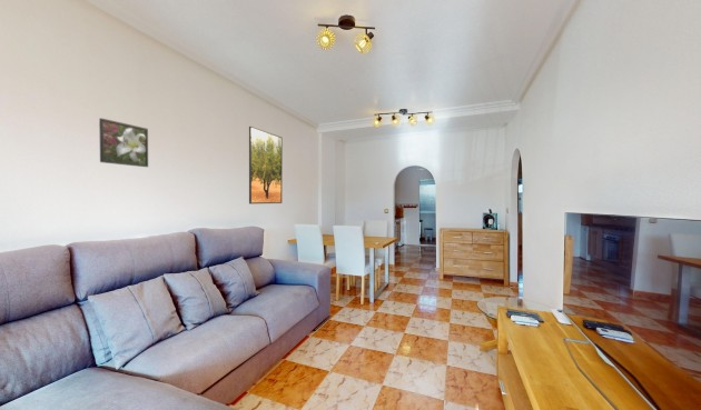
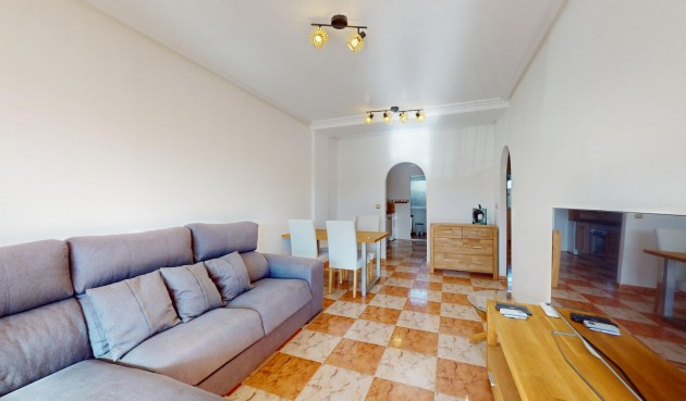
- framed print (125, 143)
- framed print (266, 168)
